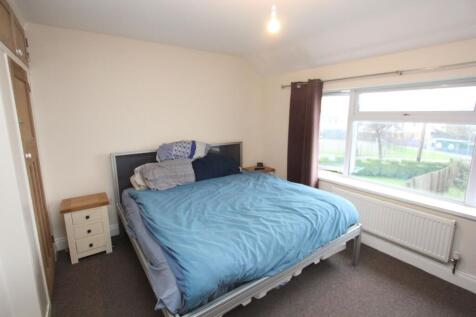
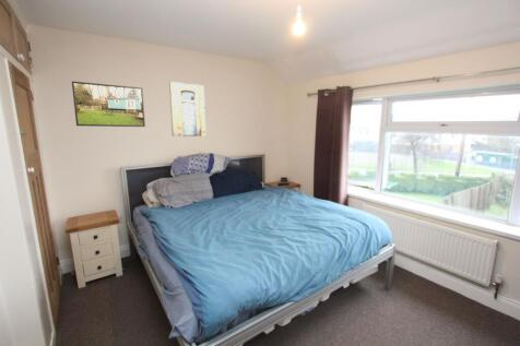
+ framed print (110, 106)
+ wall art (188, 110)
